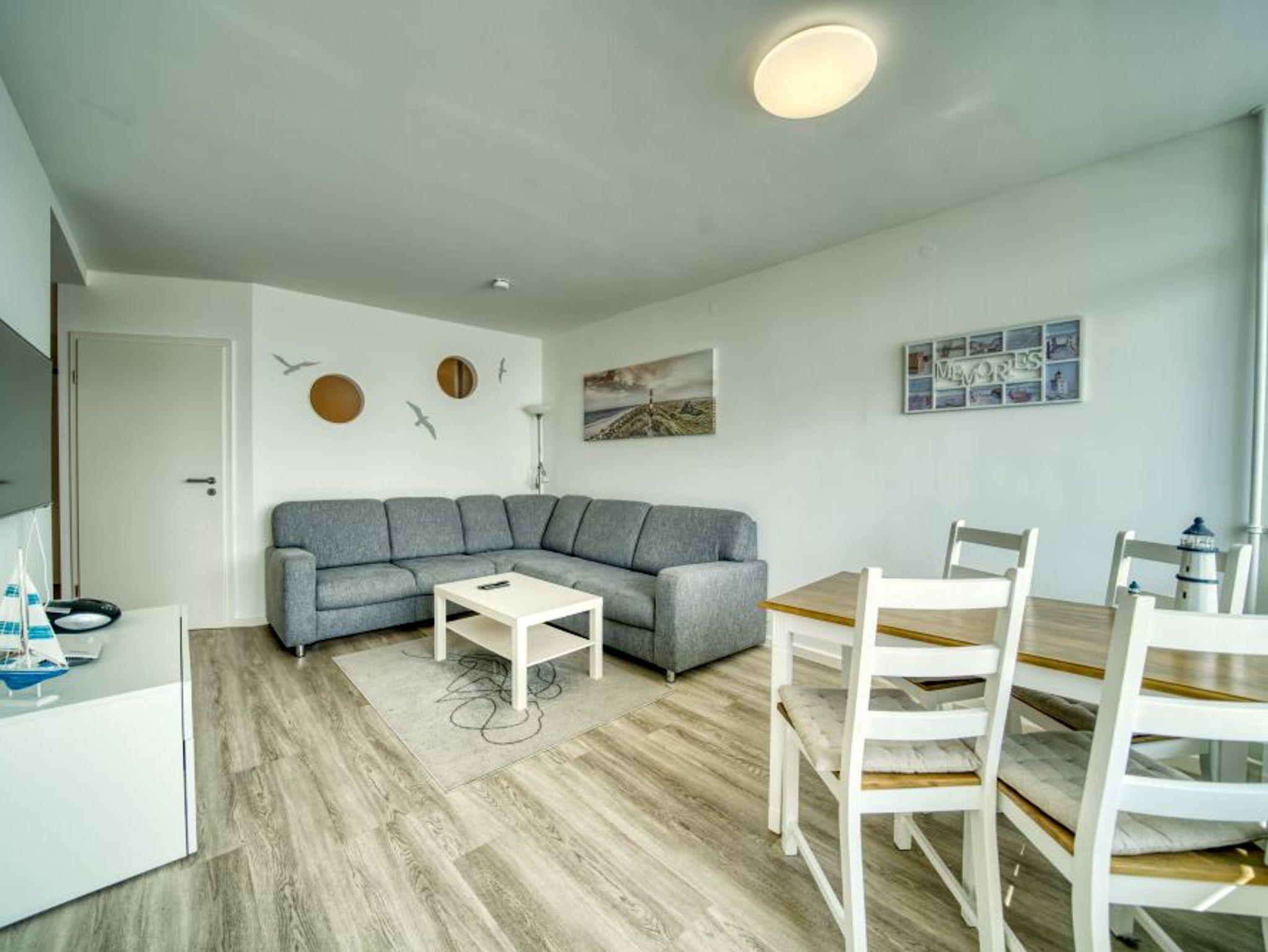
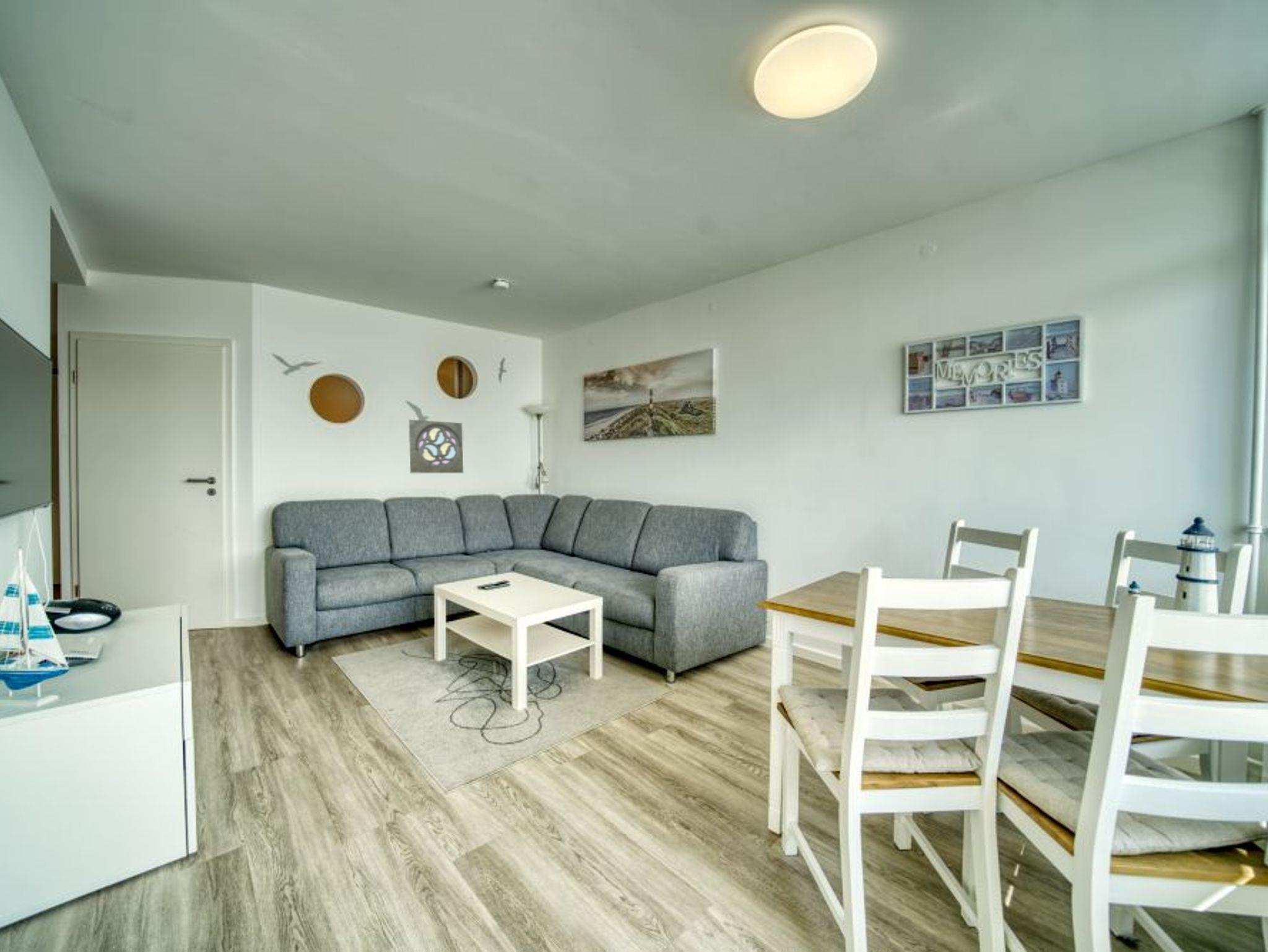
+ wall ornament (436, 447)
